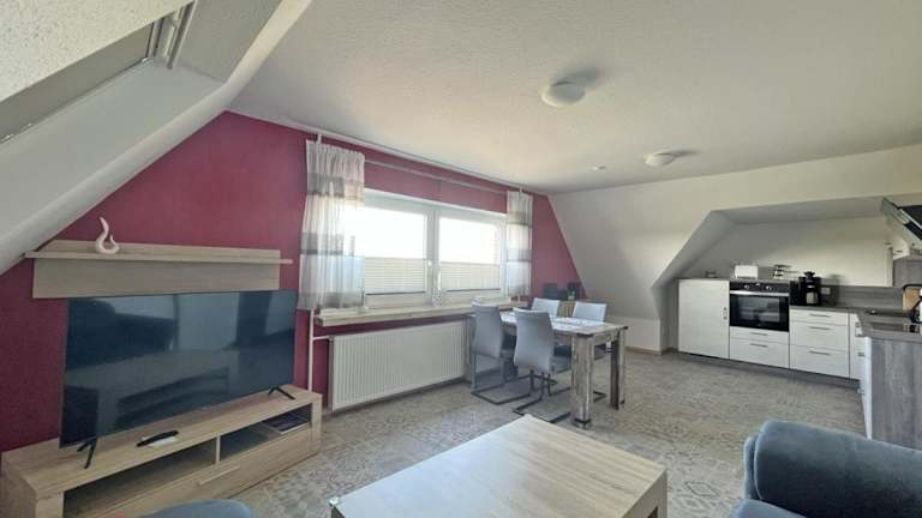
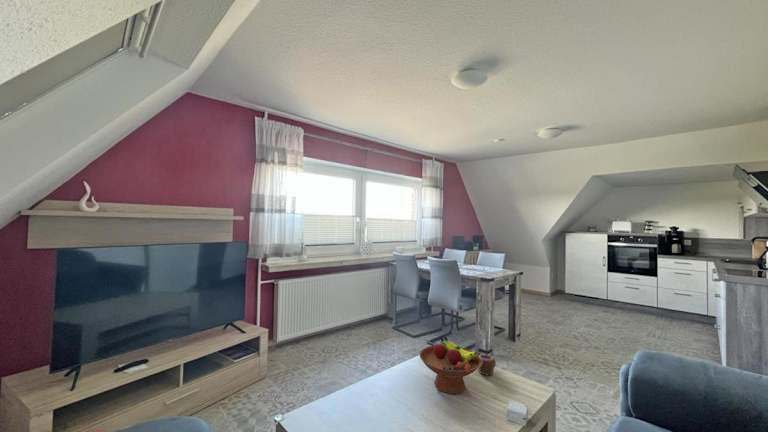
+ mug (487, 364)
+ small box (517, 412)
+ fruit bowl (449, 365)
